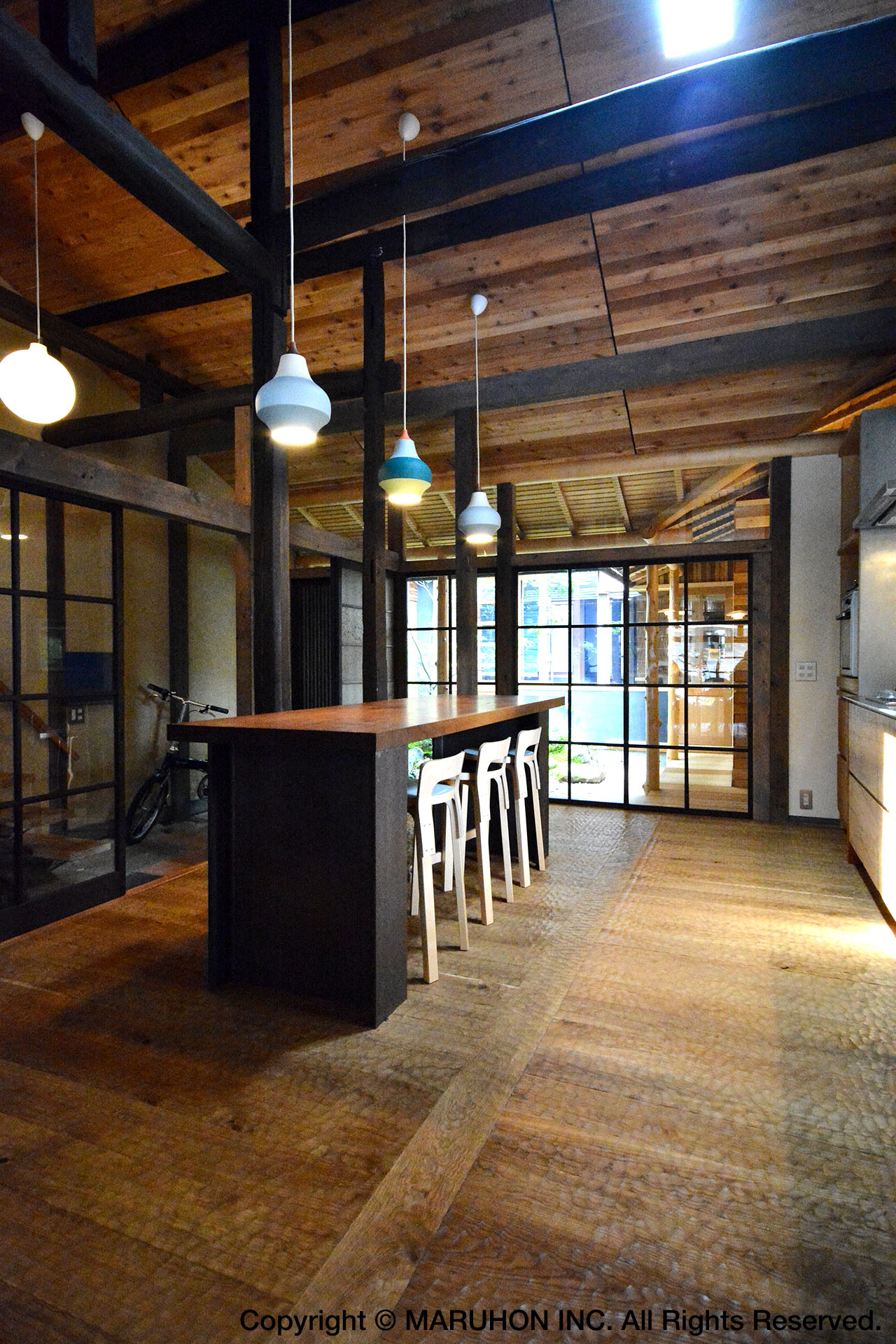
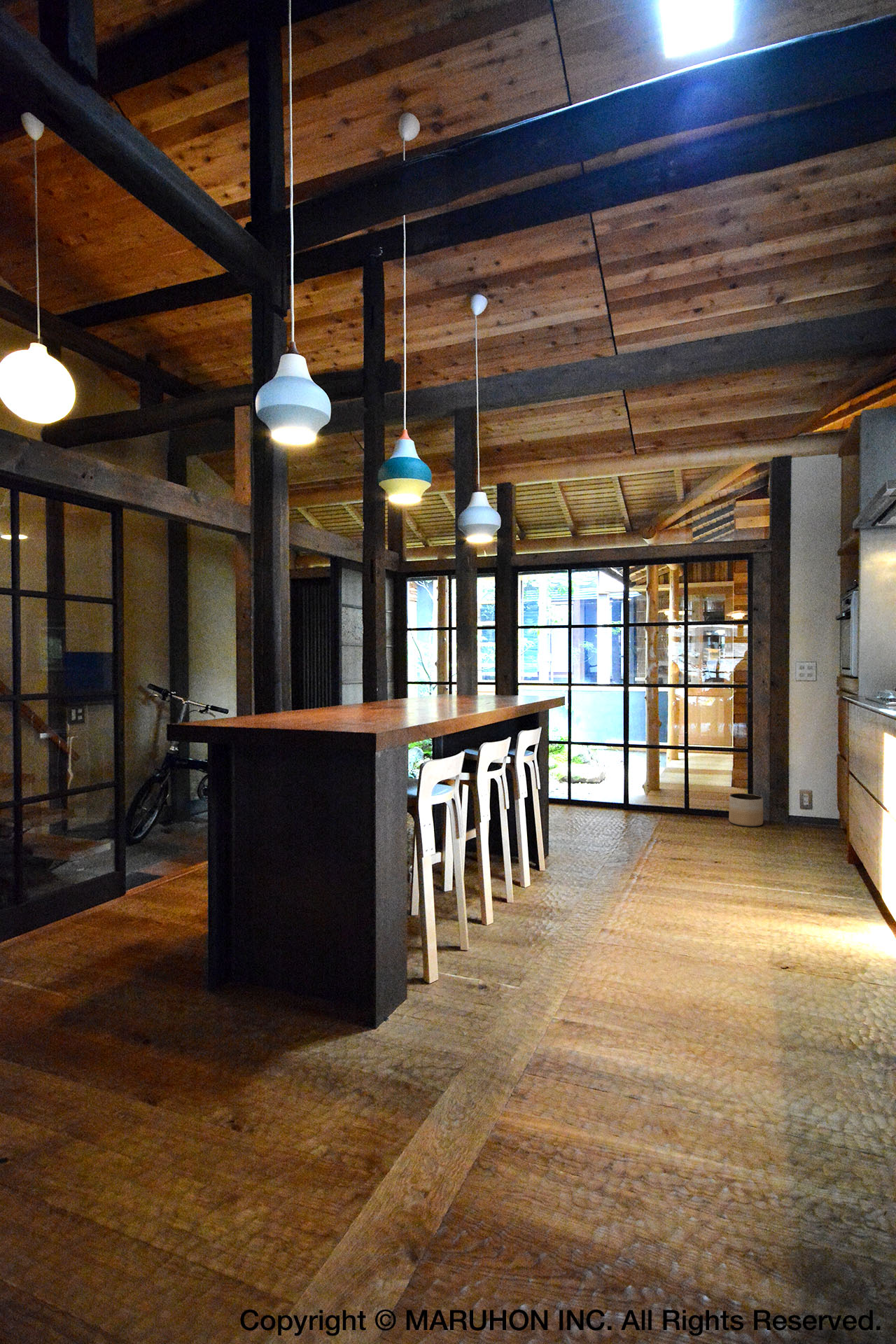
+ planter (746, 810)
